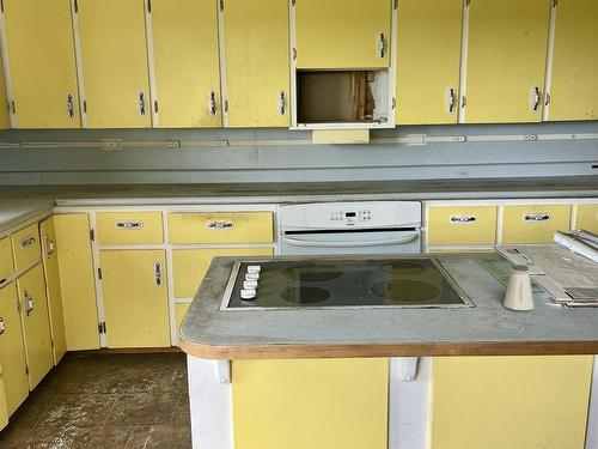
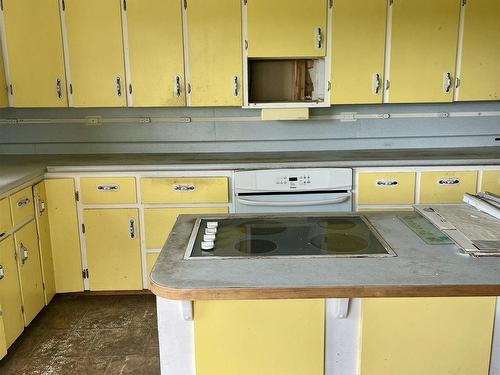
- saltshaker (519, 286)
